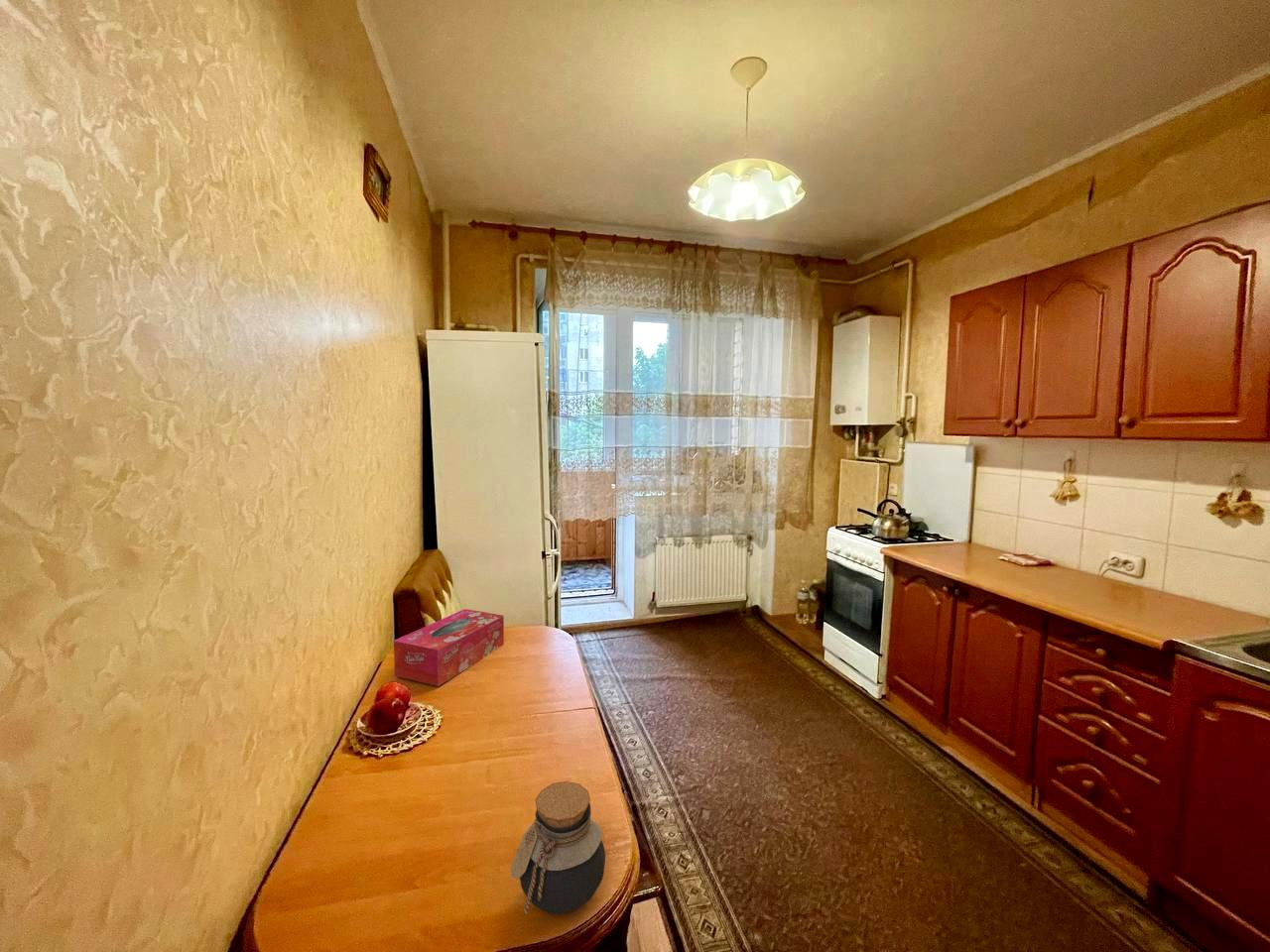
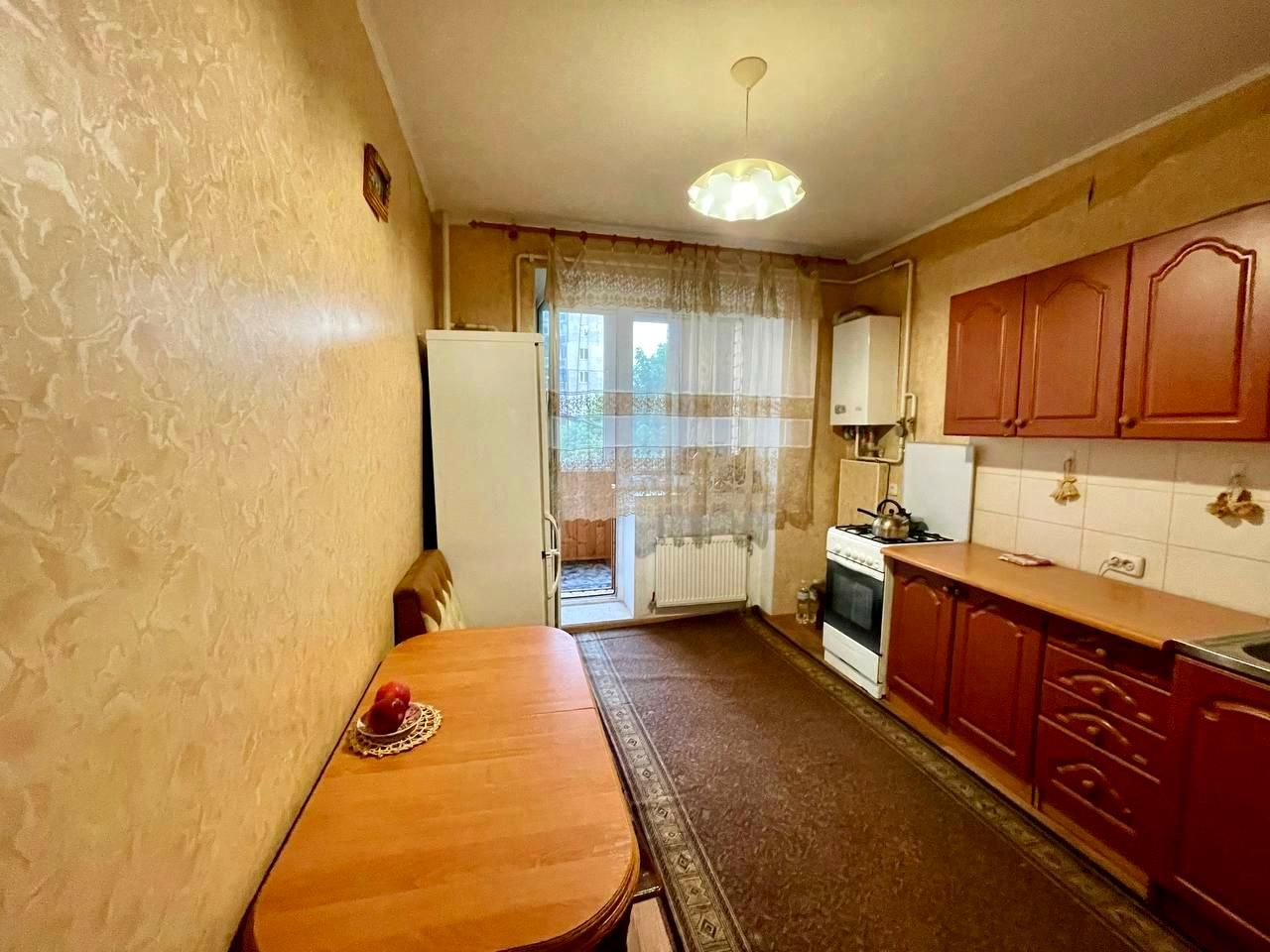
- jar (557, 851)
- tissue box (452, 643)
